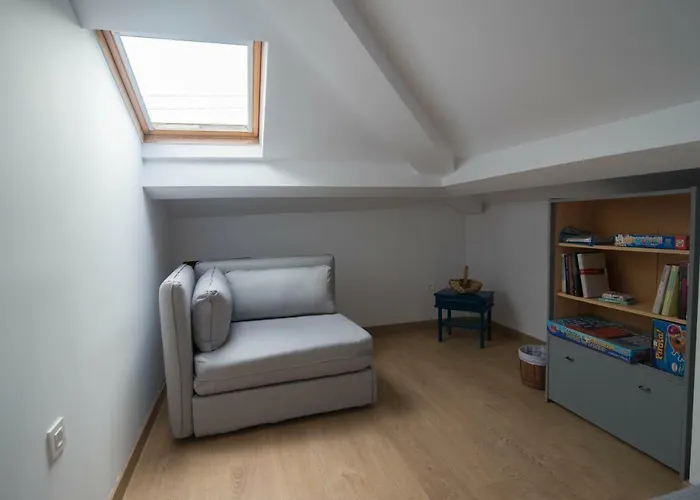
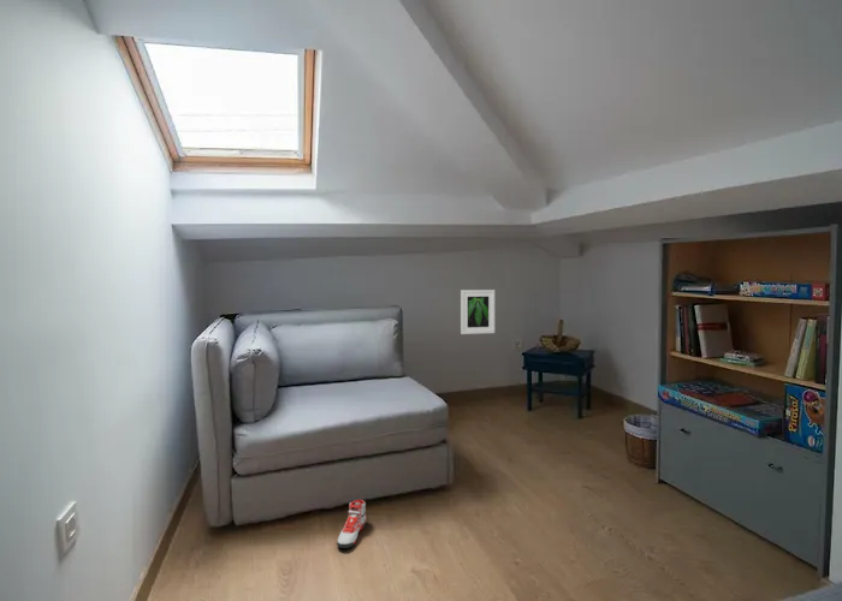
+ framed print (478, 311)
+ sneaker (351, 520)
